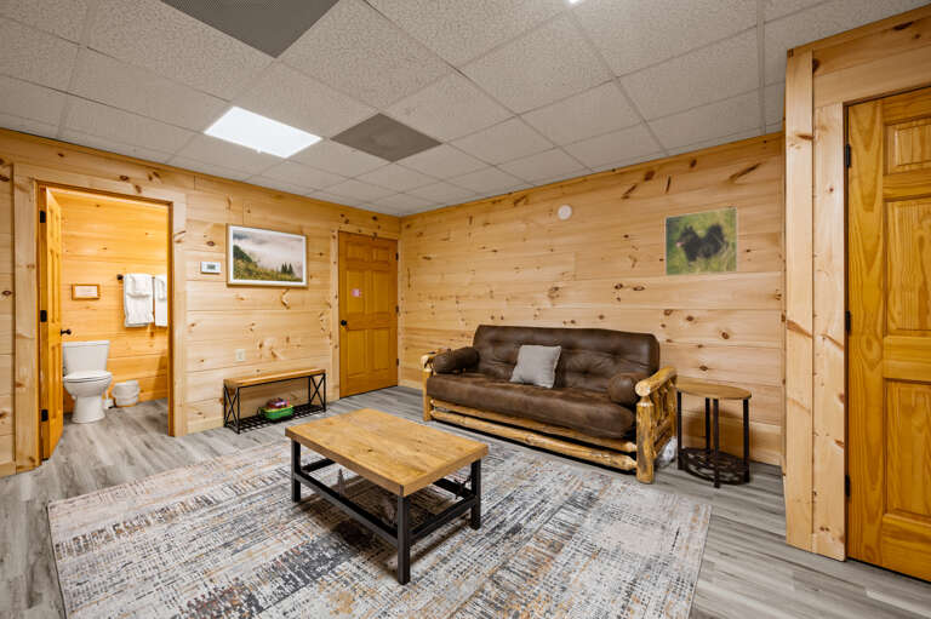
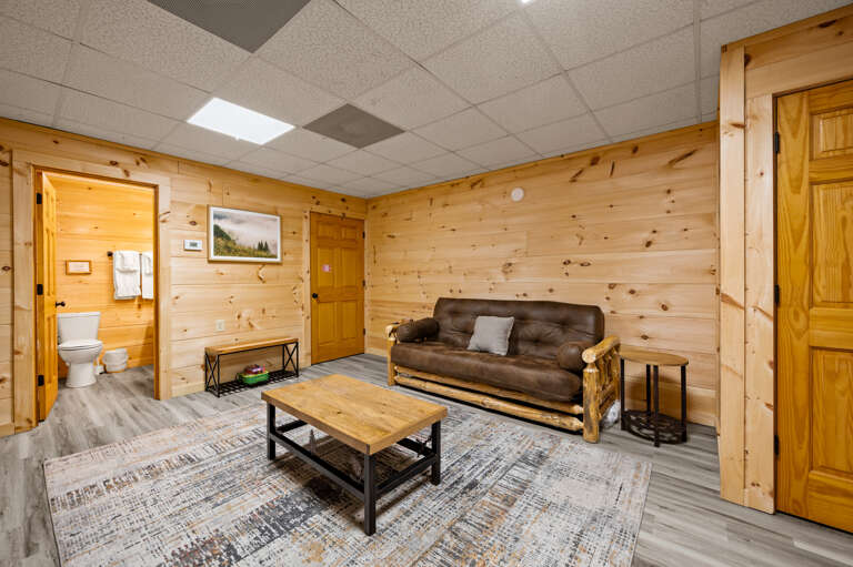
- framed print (699, 243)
